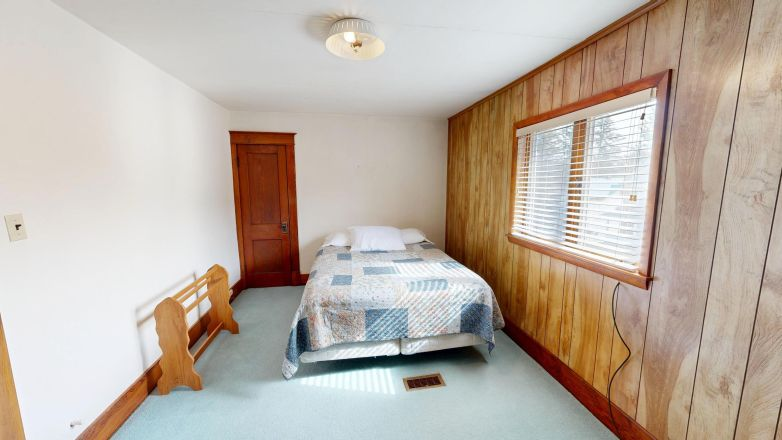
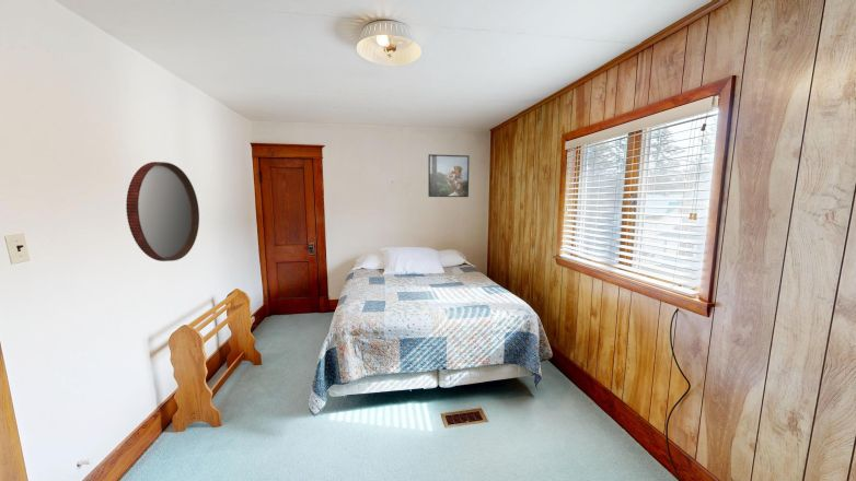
+ home mirror (167, 212)
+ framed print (449, 176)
